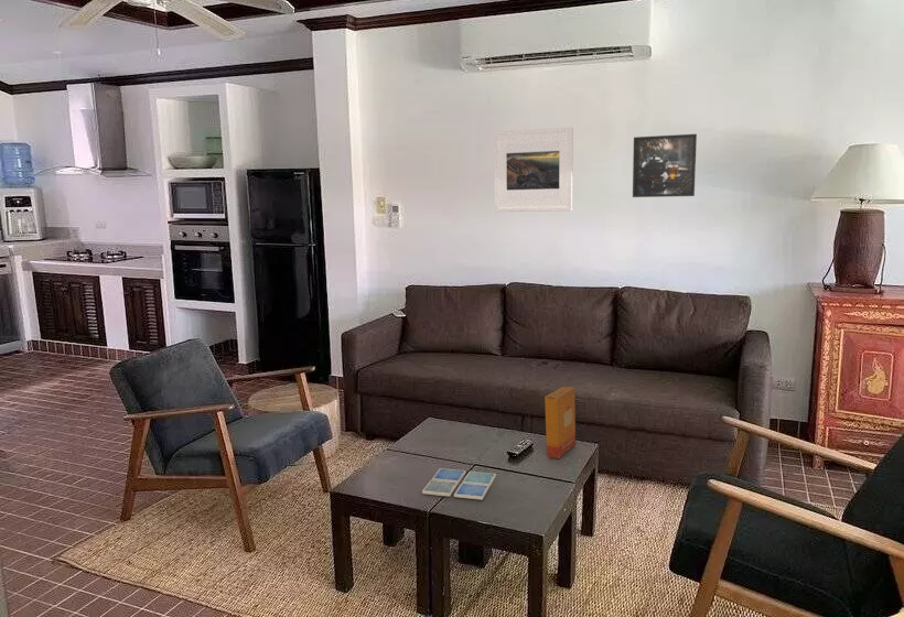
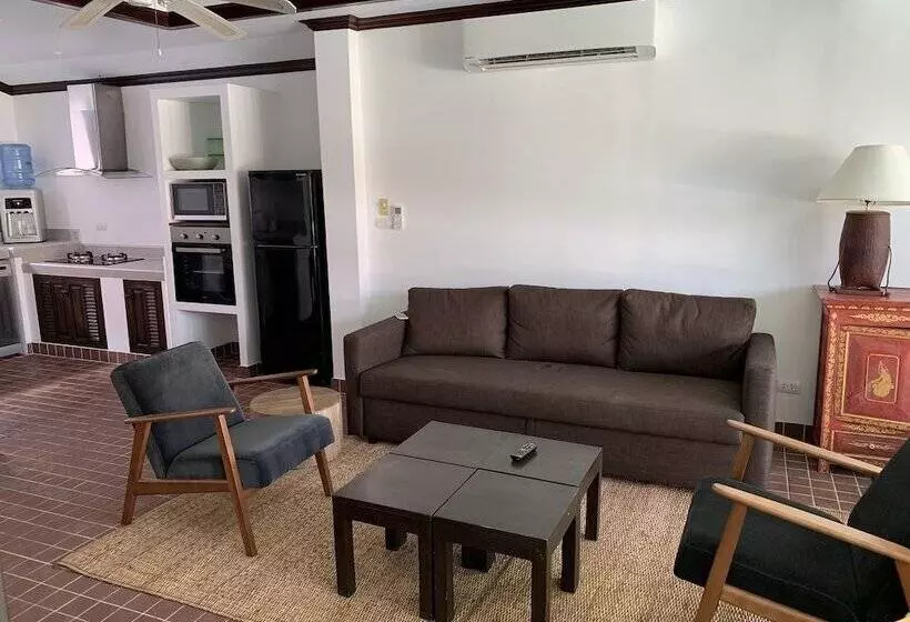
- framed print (664, 166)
- product box (560, 421)
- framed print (532, 171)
- drink coaster (461, 484)
